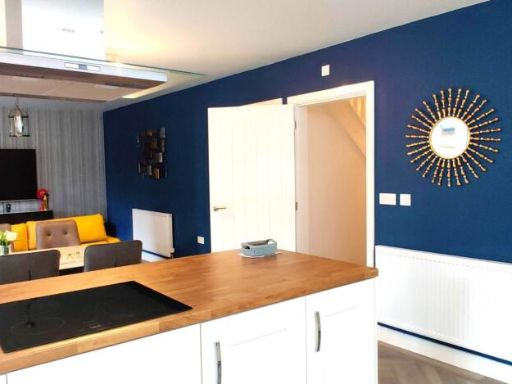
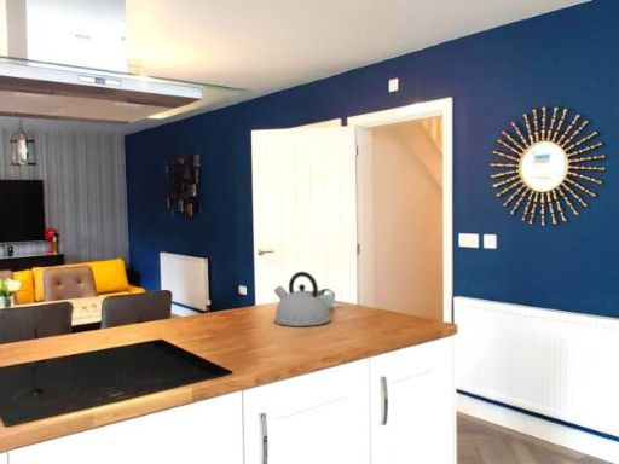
+ kettle (300, 295)
